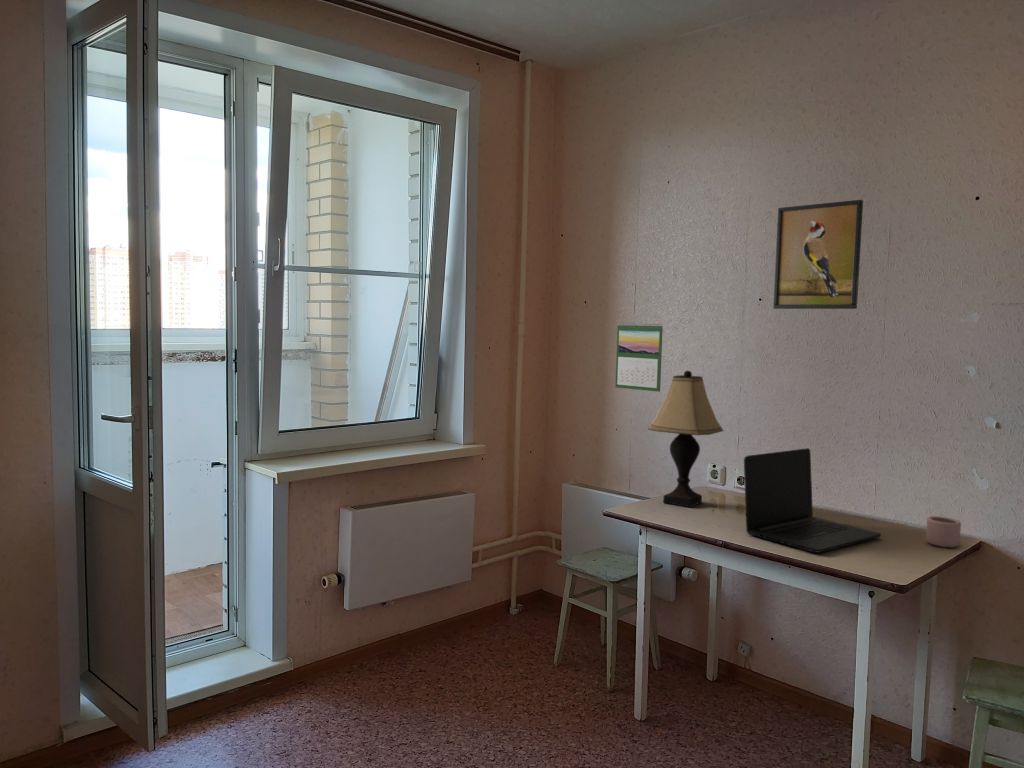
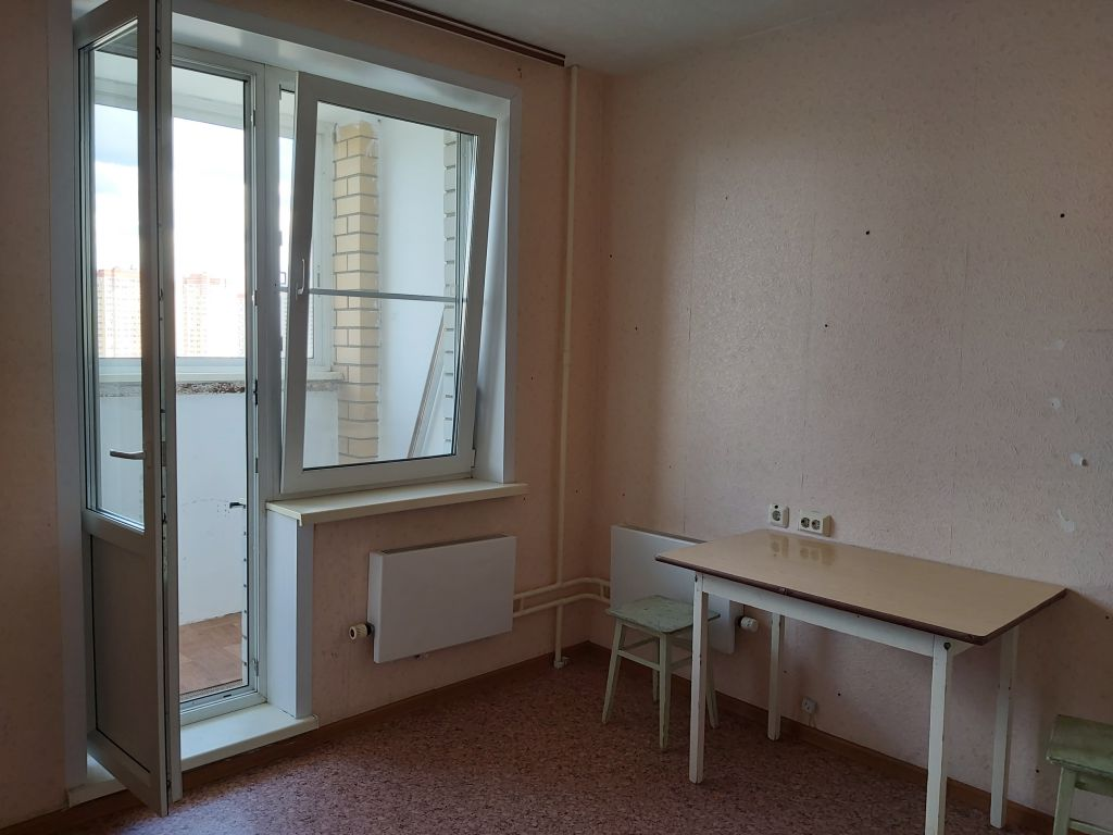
- calendar (638, 356)
- laptop (811, 497)
- lamp (685, 437)
- mug (943, 531)
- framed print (816, 256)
